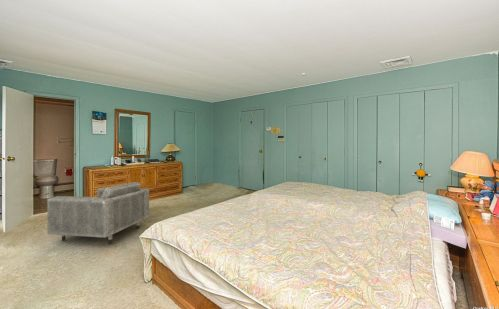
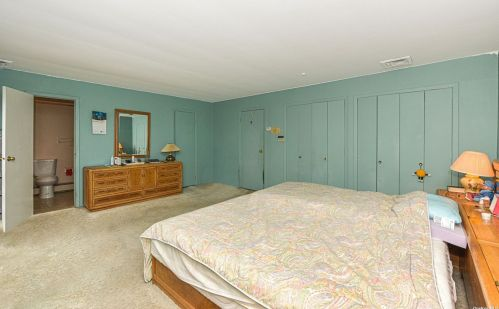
- armchair (104, 209)
